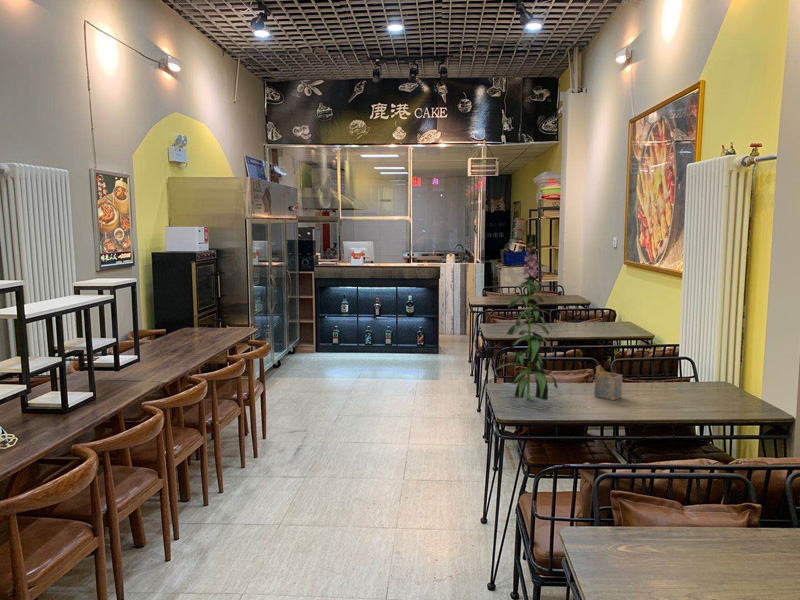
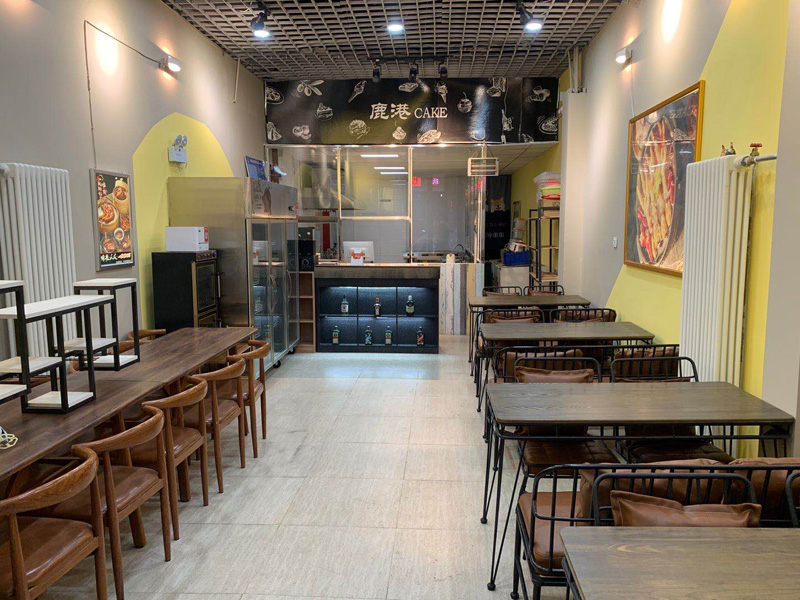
- plant (526, 318)
- napkin holder (608, 381)
